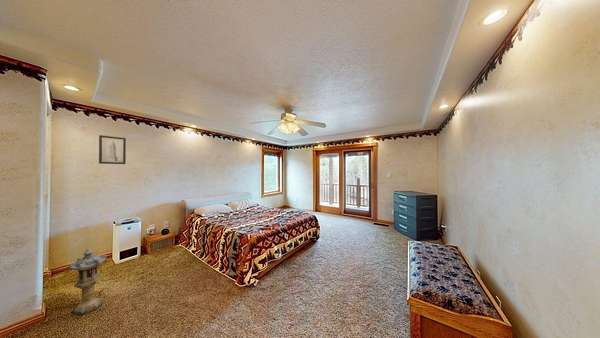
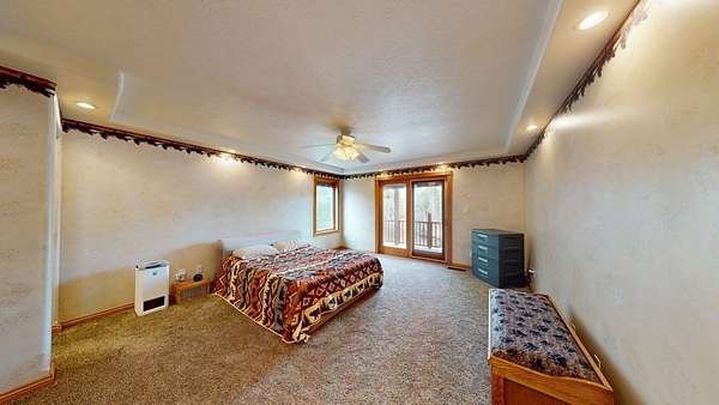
- wall art (112, 150)
- lantern (88, 278)
